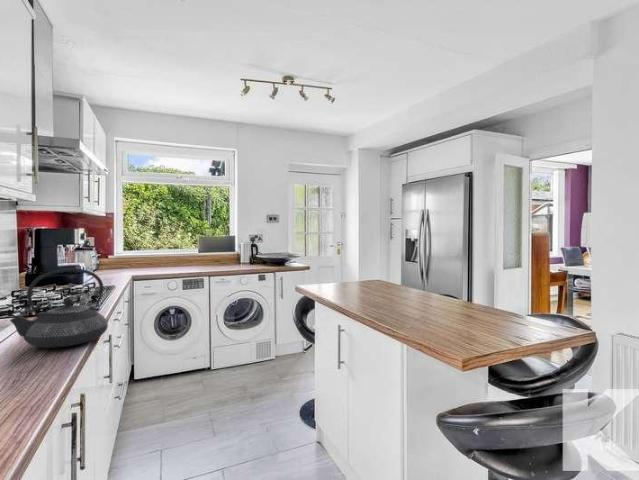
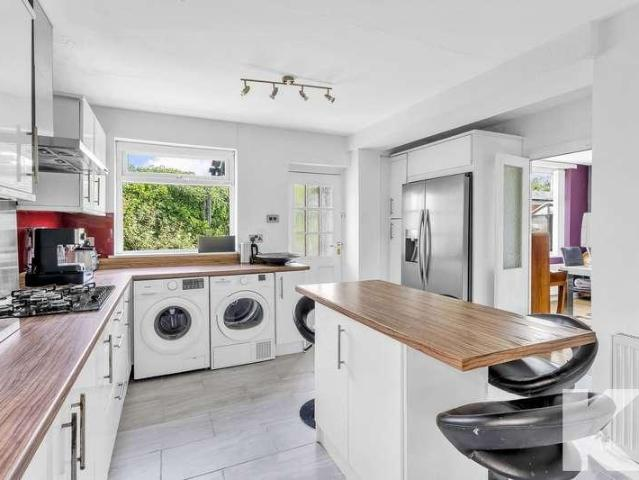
- teapot (62, 307)
